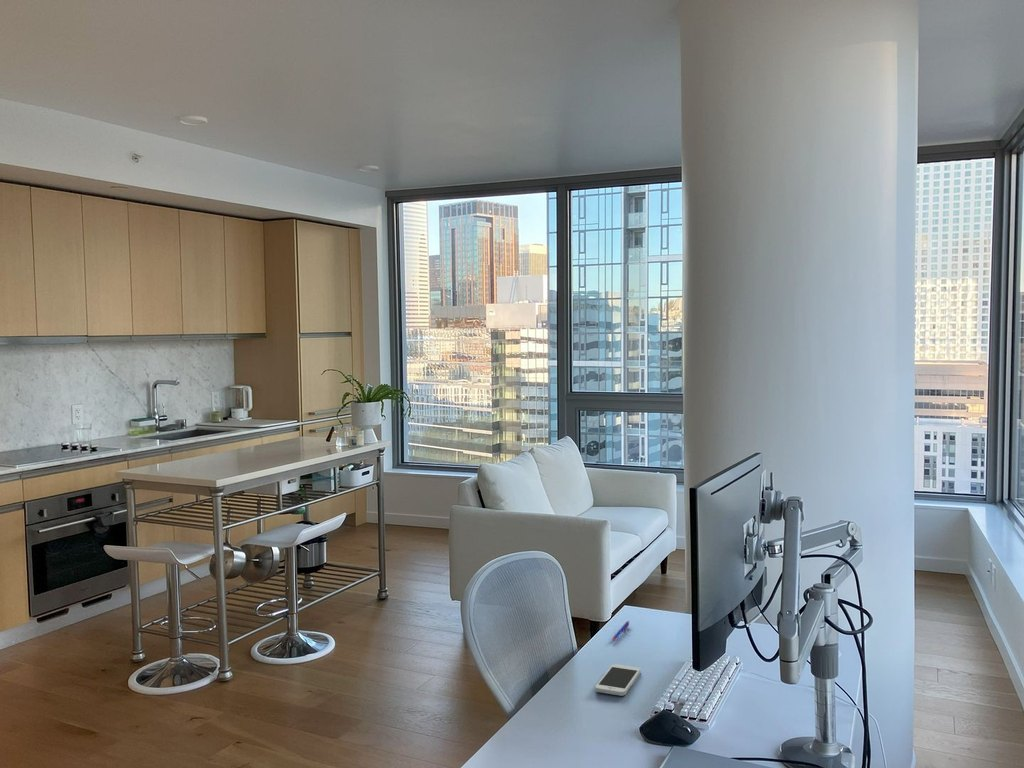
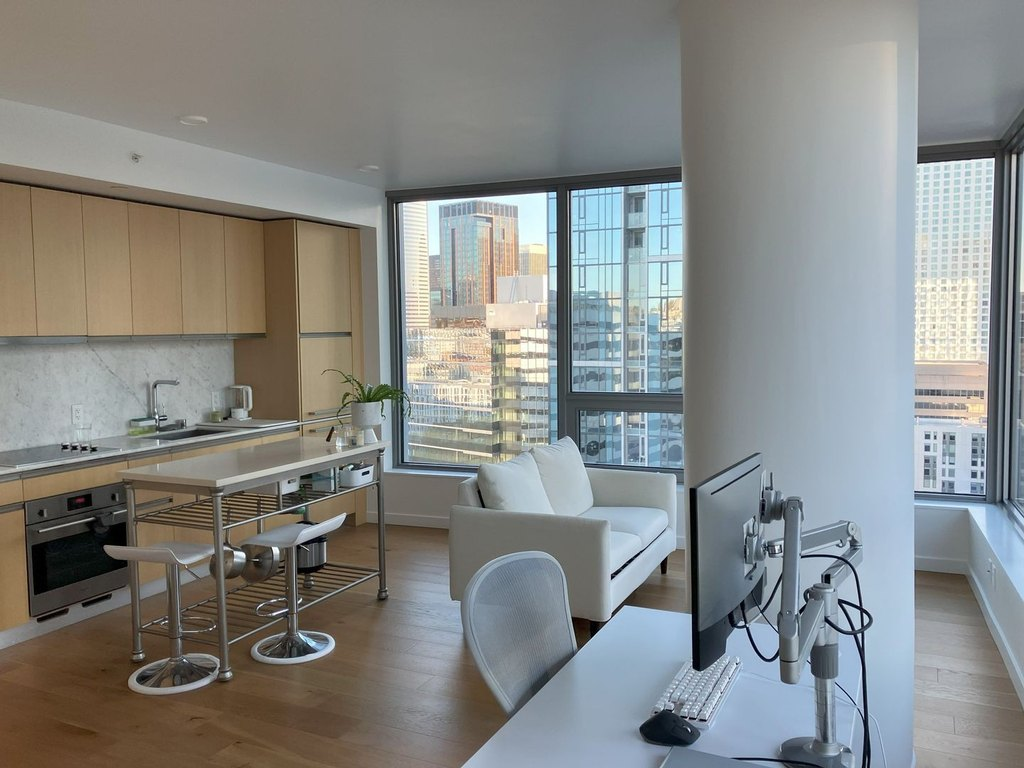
- smartphone (618, 679)
- pen (620, 630)
